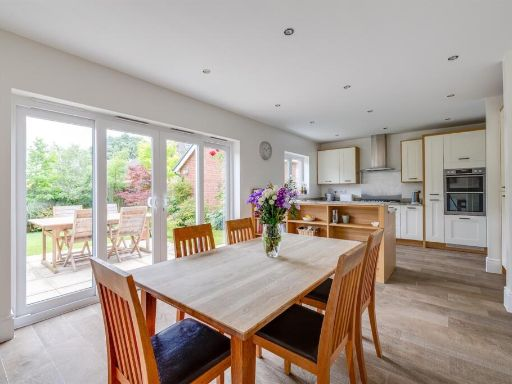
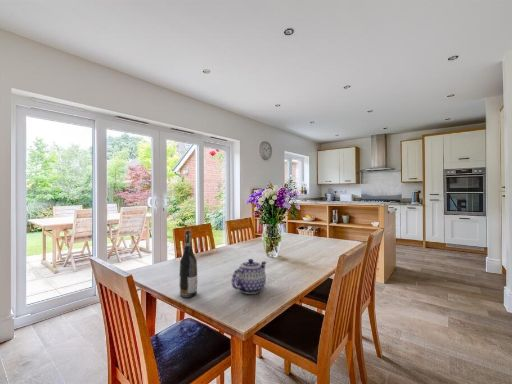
+ wine bottle (188, 262)
+ teapot (250, 274)
